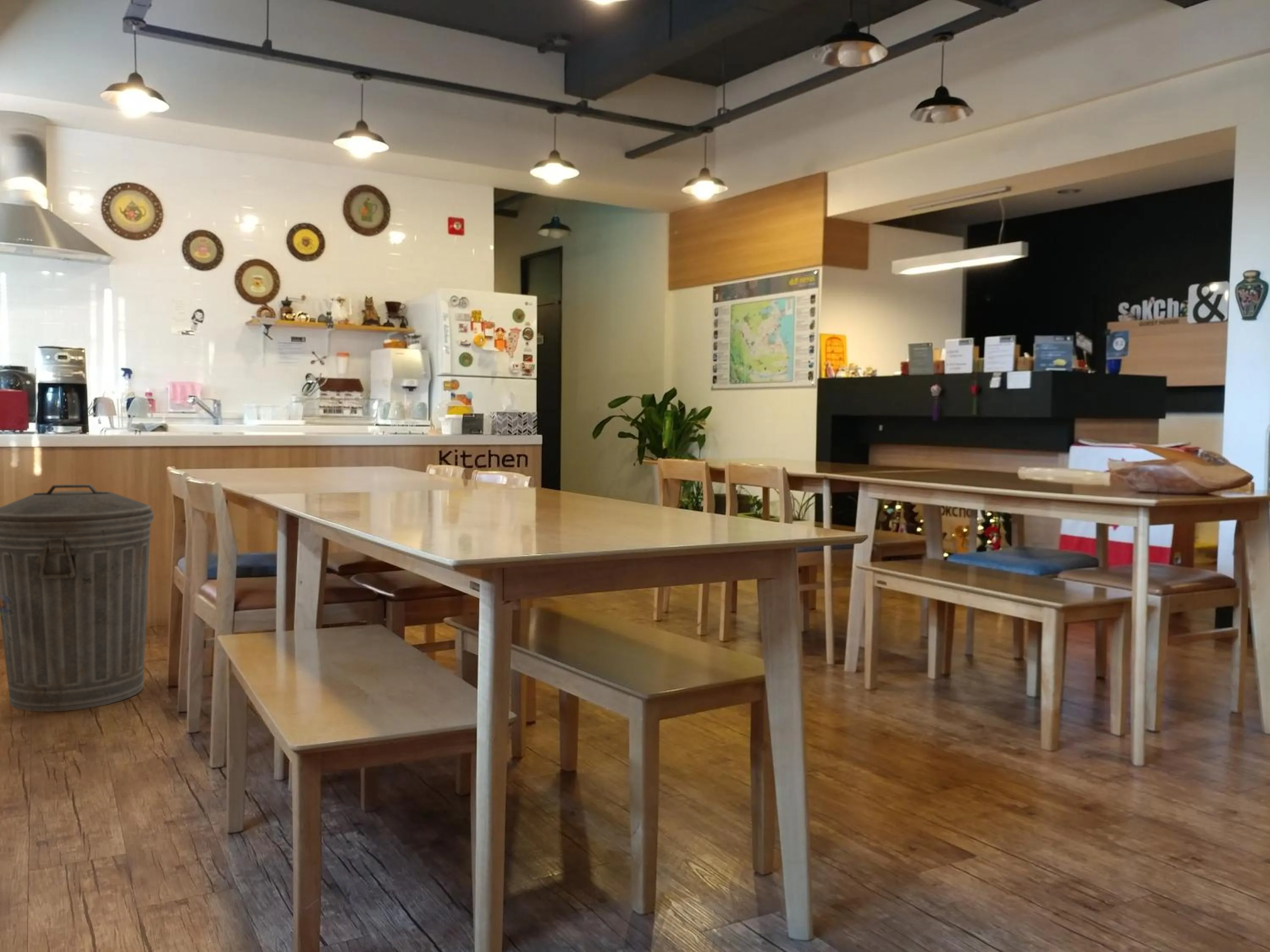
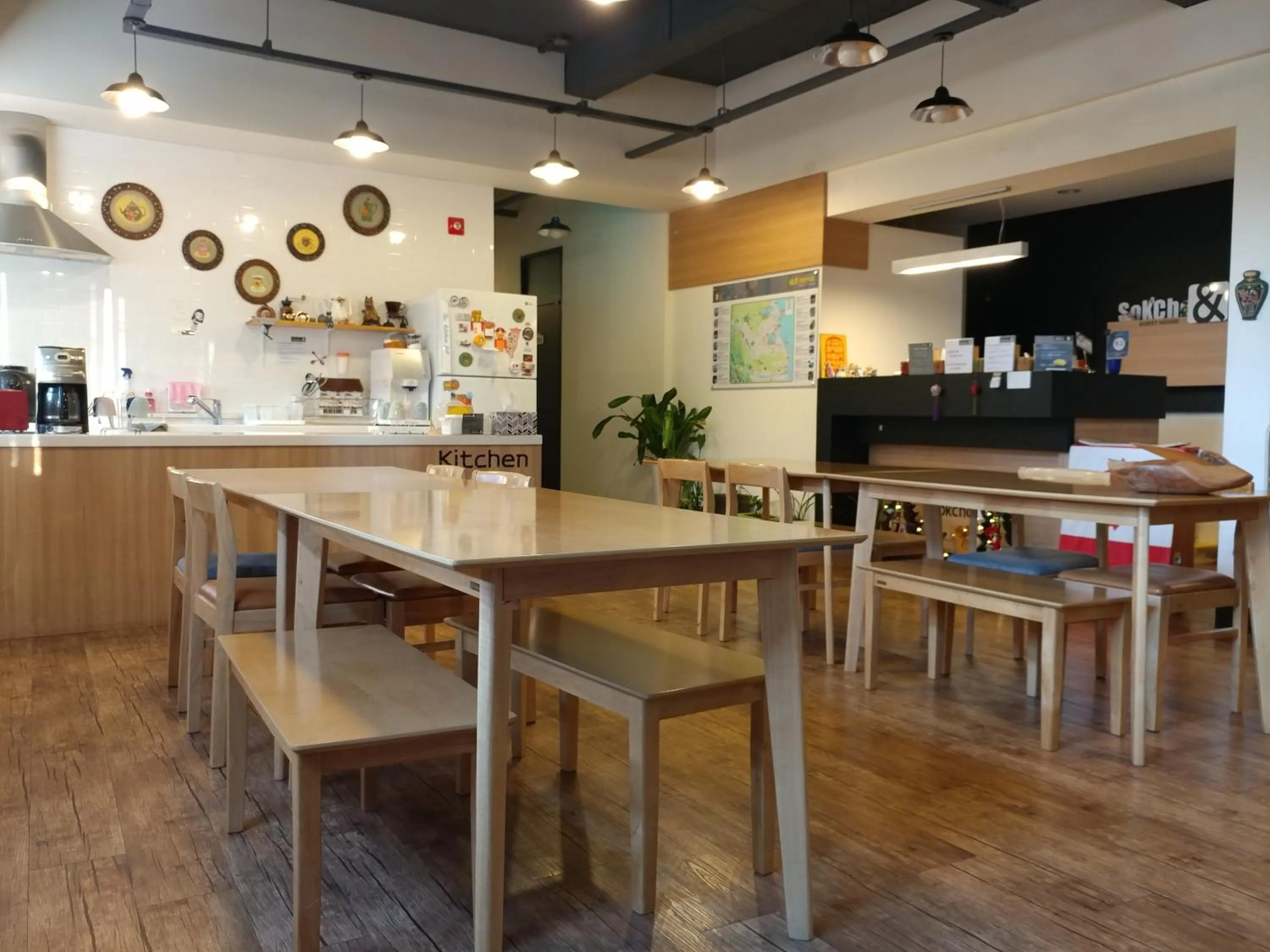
- trash can (75, 590)
